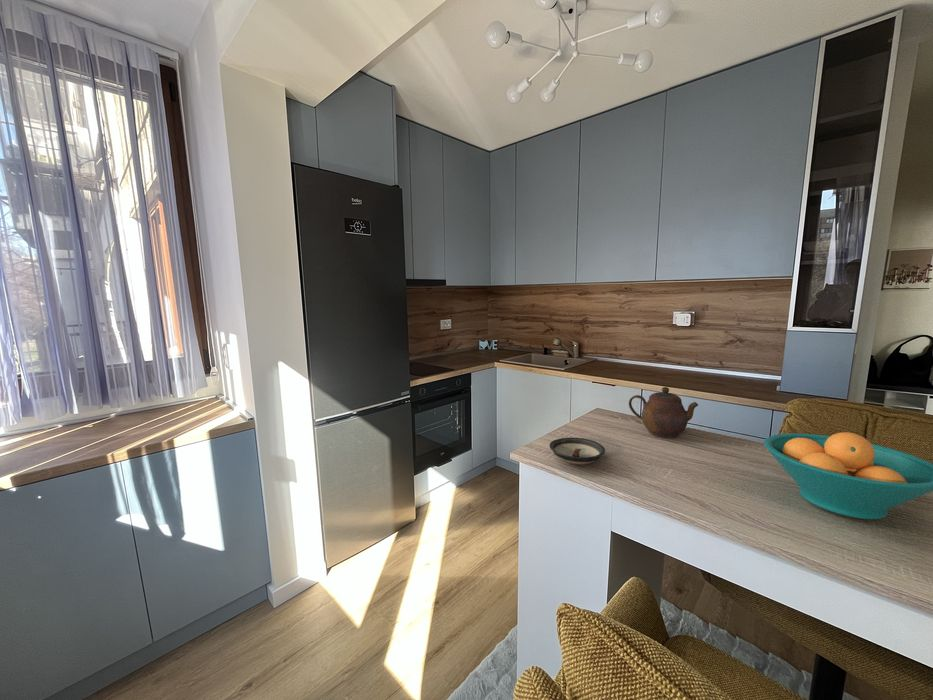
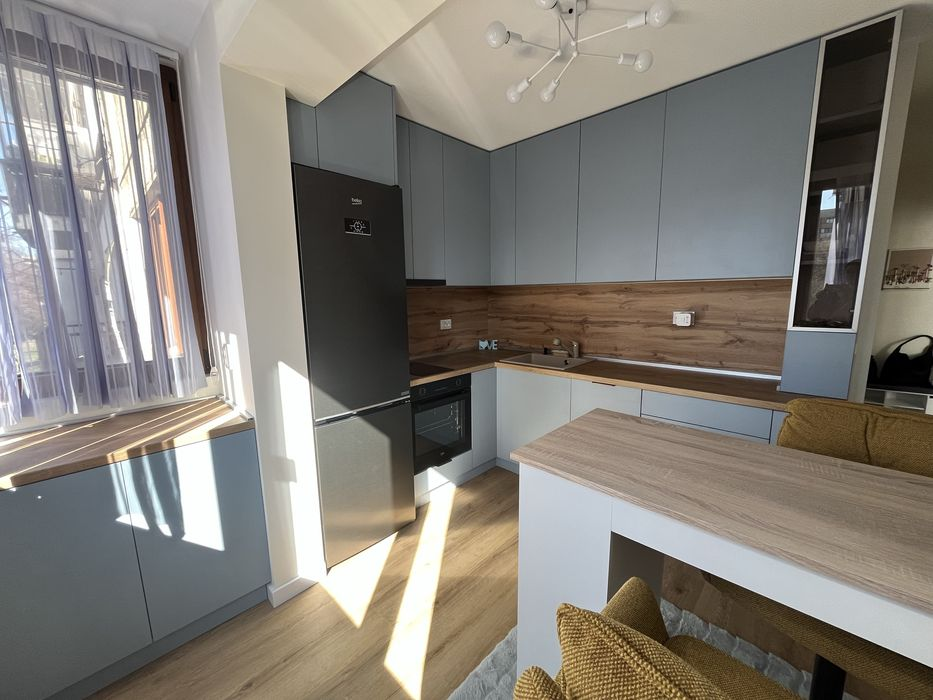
- fruit bowl (844, 468)
- saucer (576, 452)
- teapot (661, 409)
